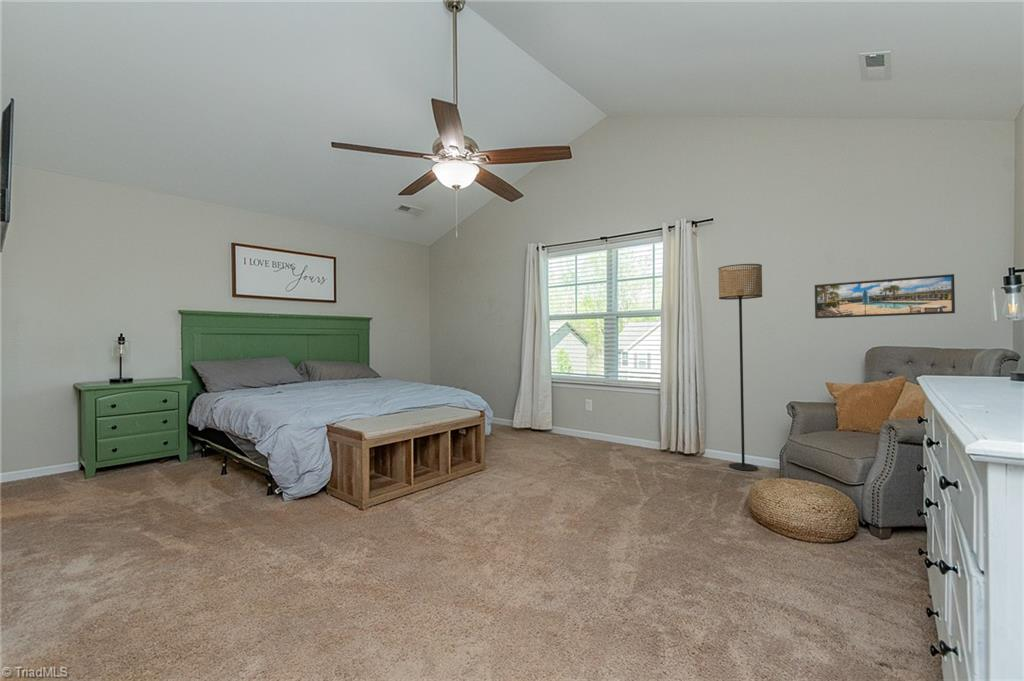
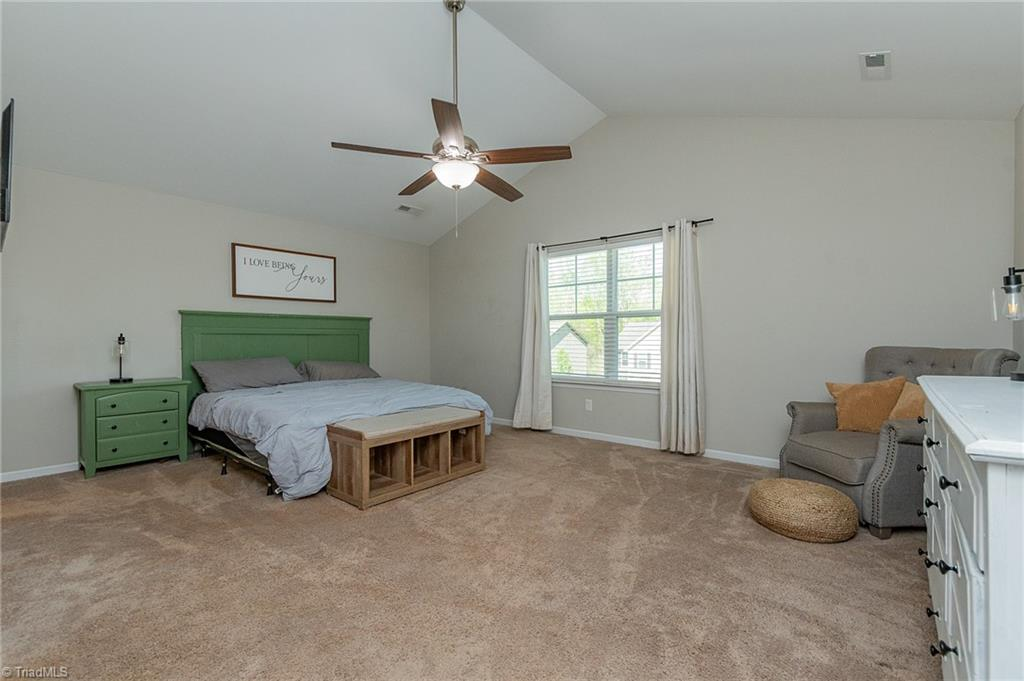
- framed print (879, 298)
- floor lamp (741, 367)
